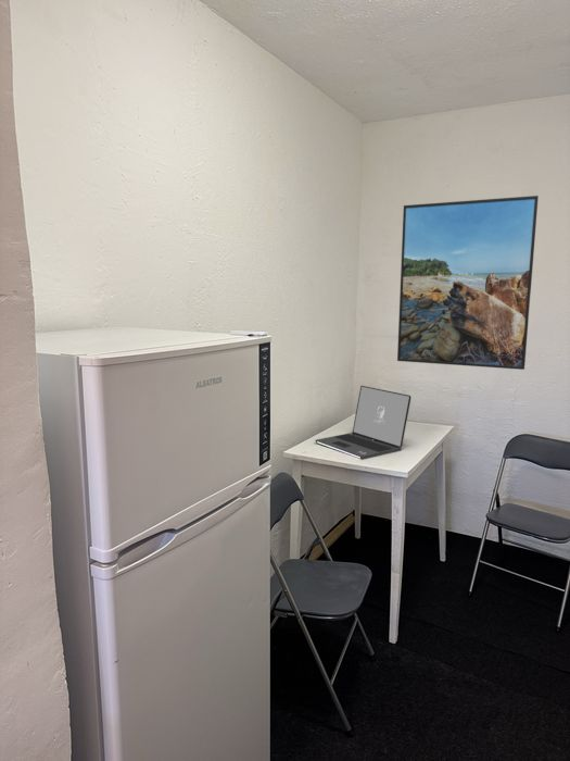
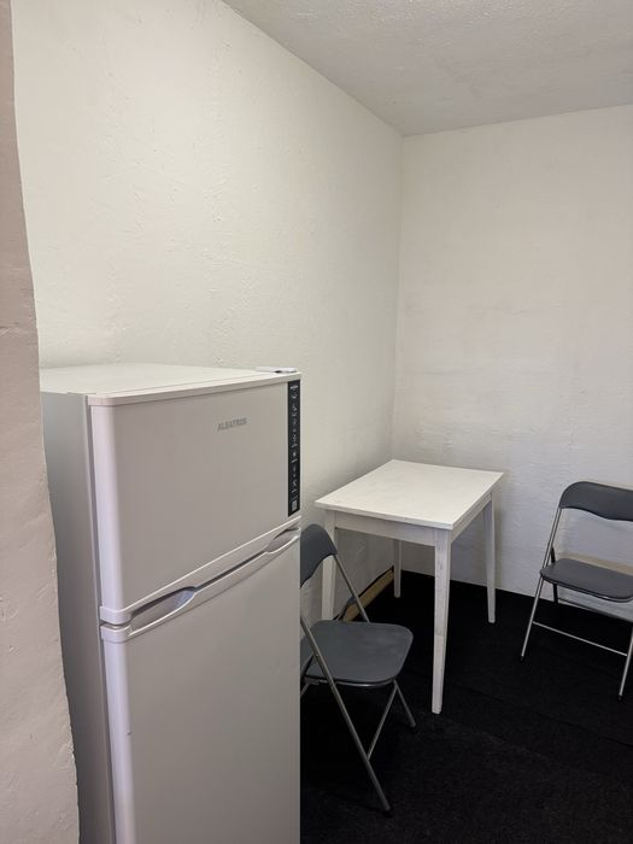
- laptop (362, 420)
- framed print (461, 285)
